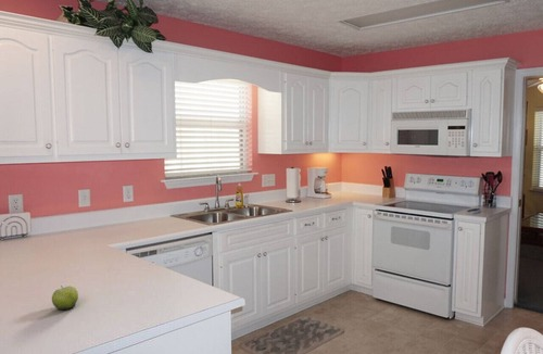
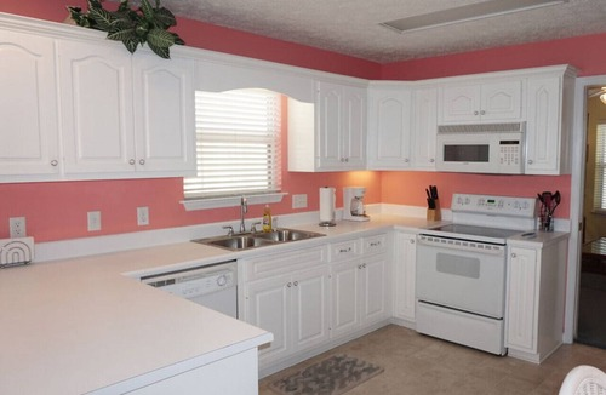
- fruit (65, 296)
